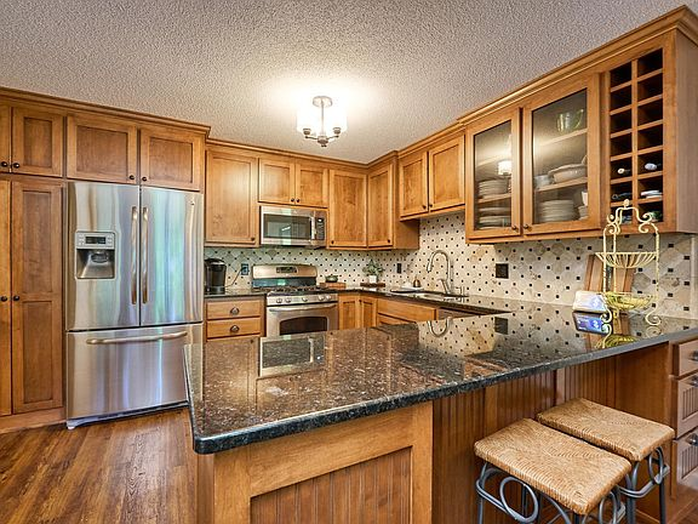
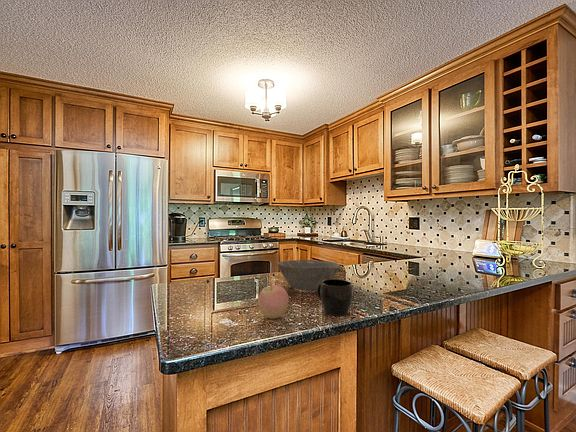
+ apple (273, 299)
+ bowl (308, 274)
+ mug (333, 296)
